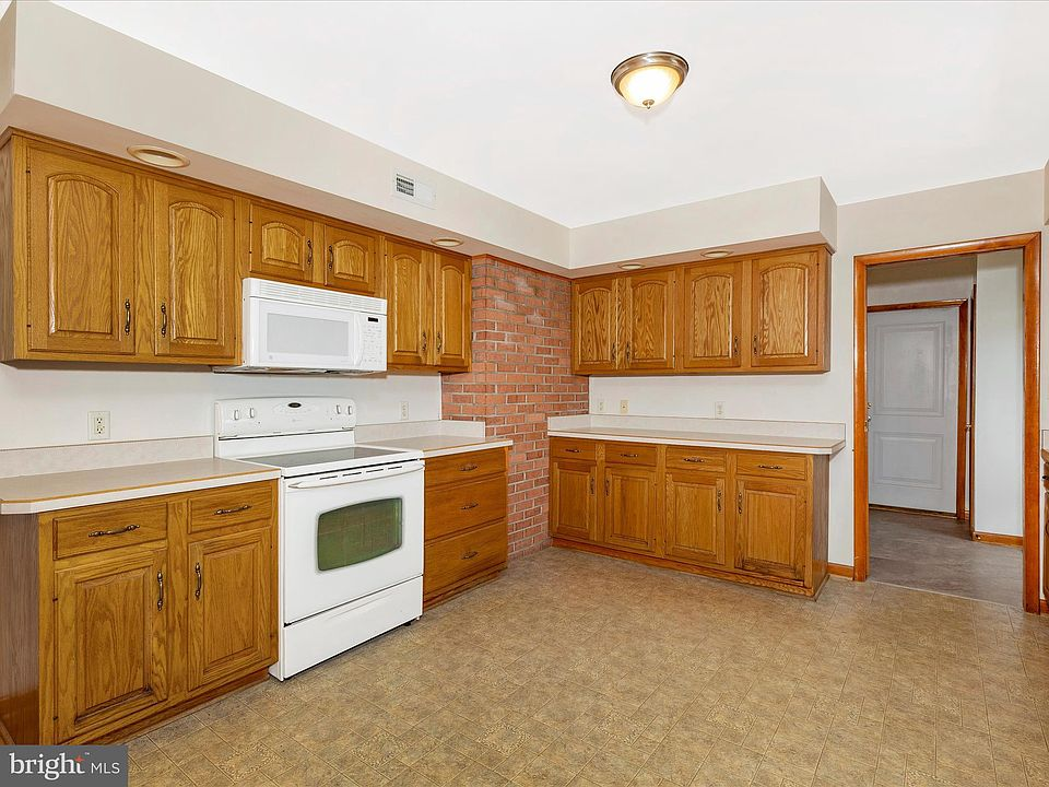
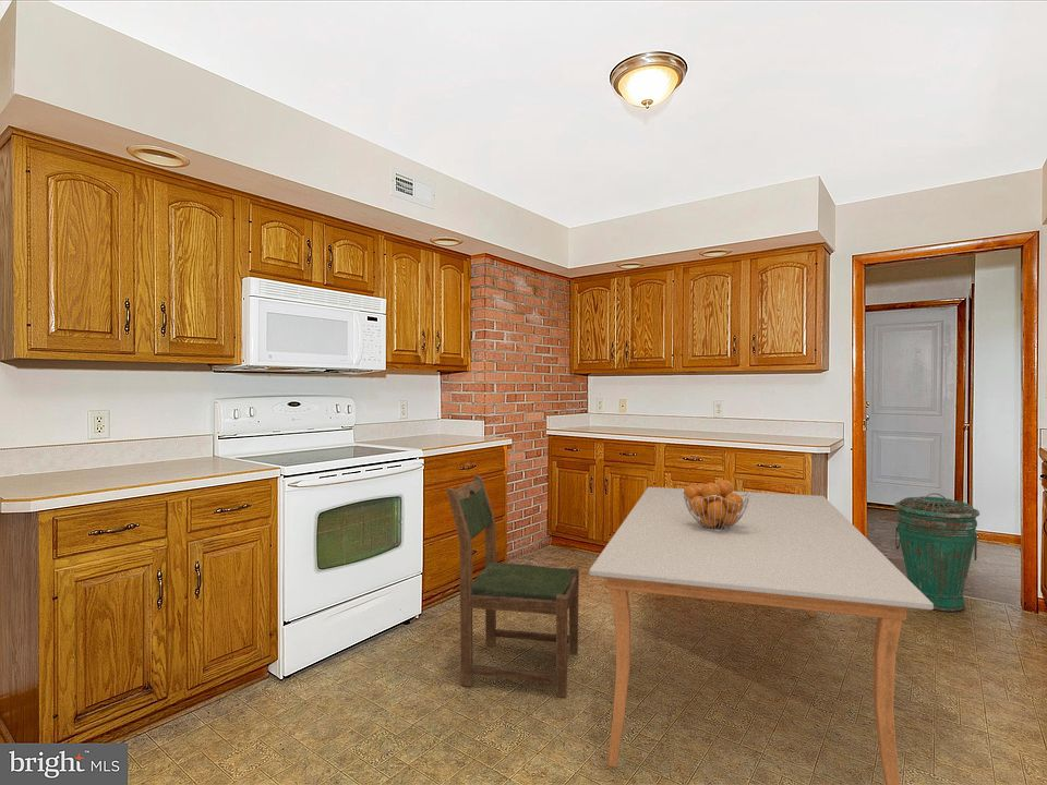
+ dining chair (516, 575)
+ fruit basket (715, 504)
+ trash can (935, 547)
+ dining table (736, 597)
